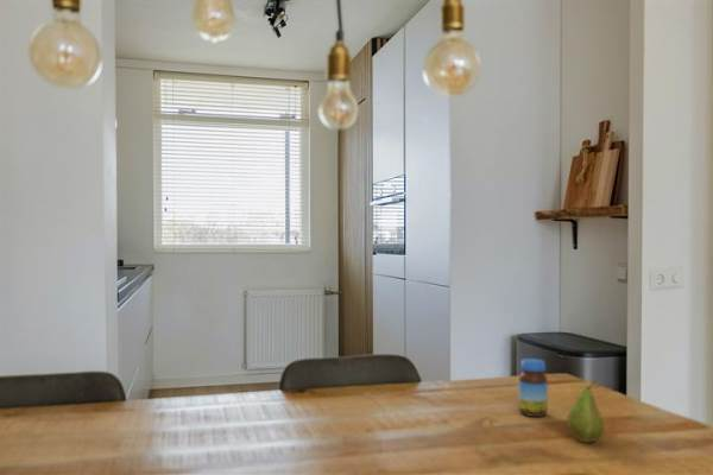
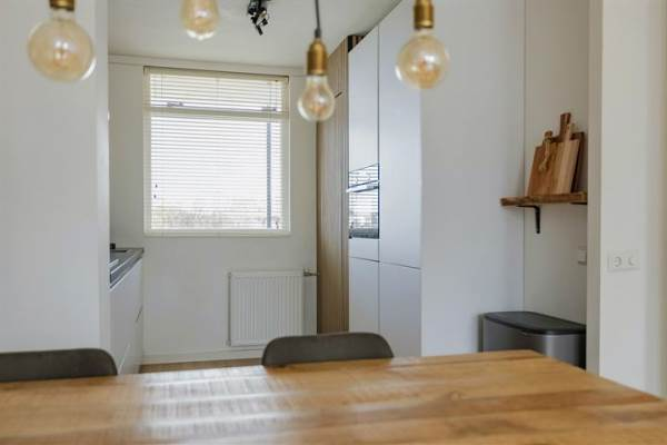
- jar (532, 386)
- fruit (585, 408)
